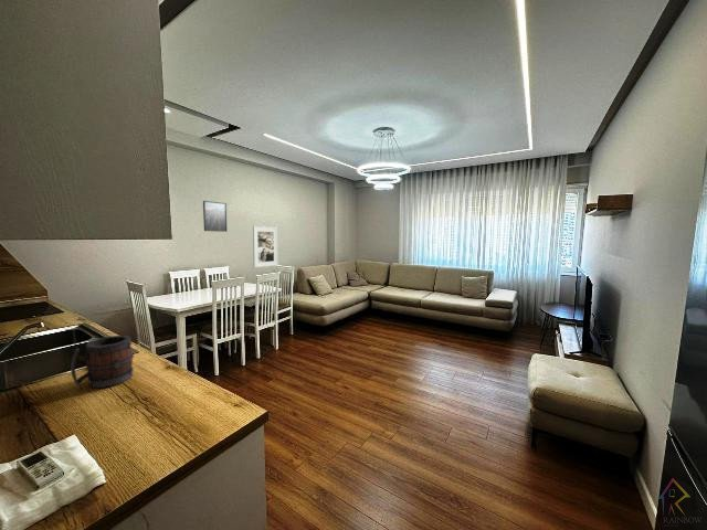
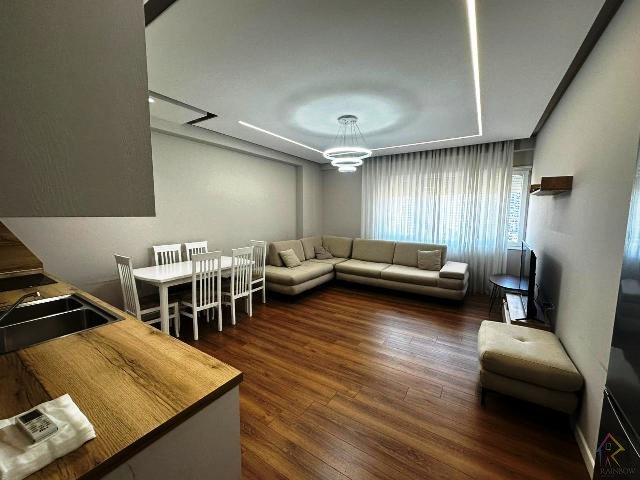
- mug (104, 361)
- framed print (265, 246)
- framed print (215, 216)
